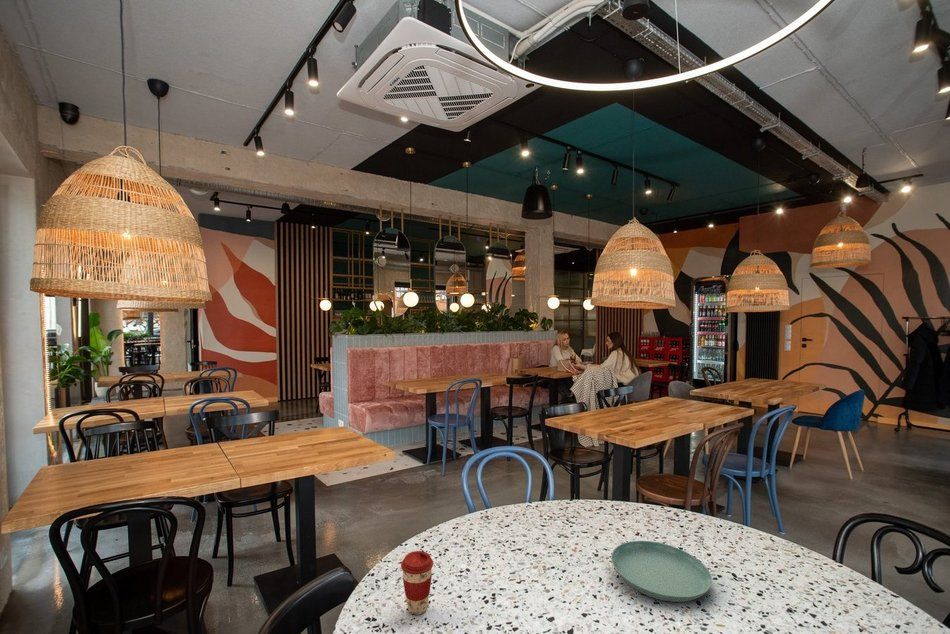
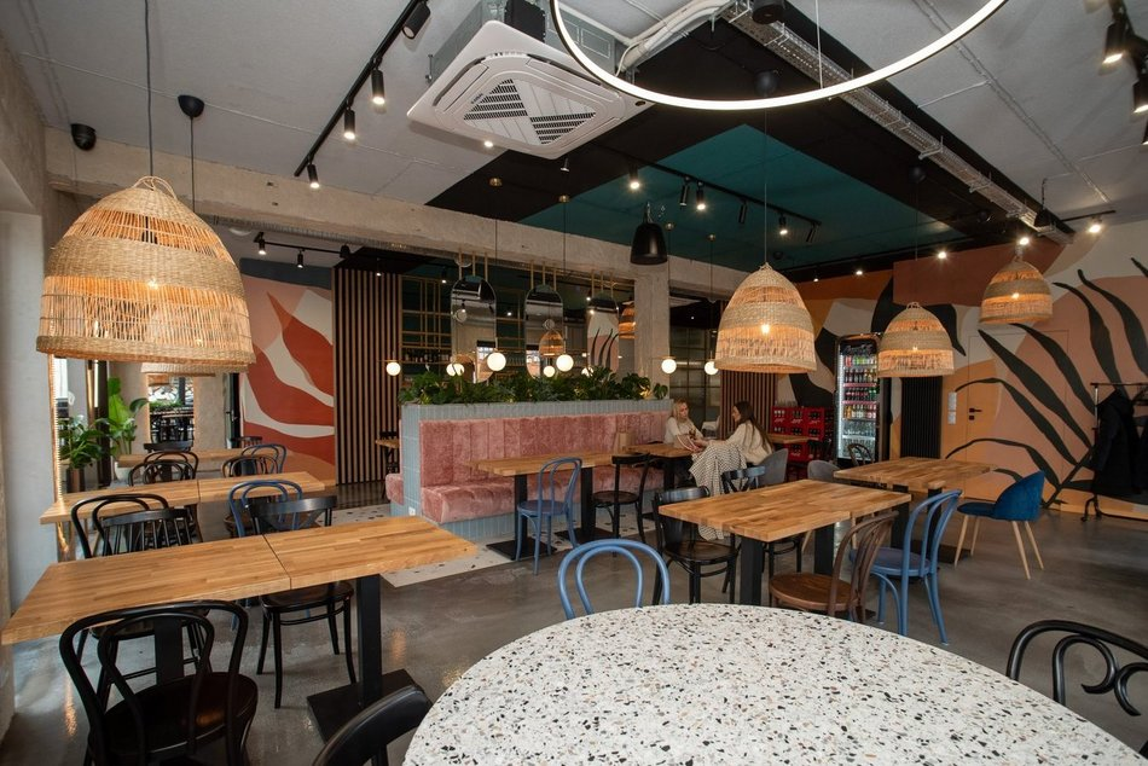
- saucer (659, 571)
- coffee cup (417, 583)
